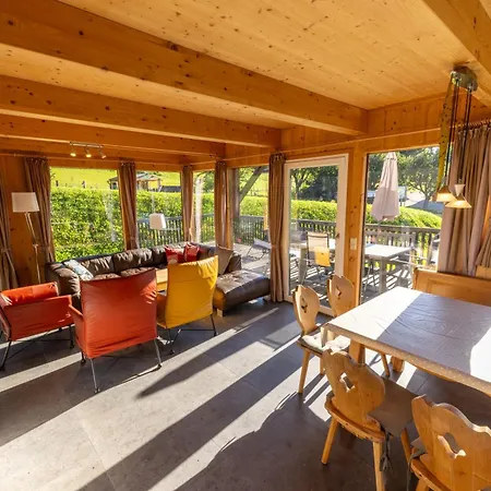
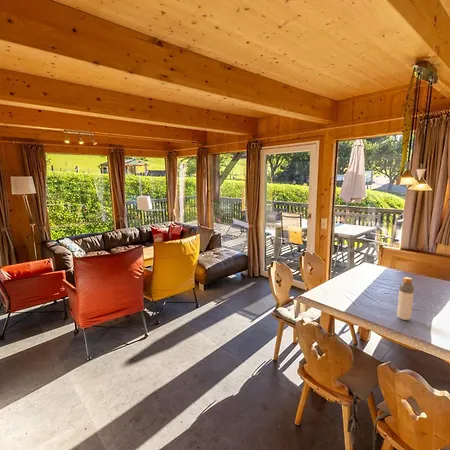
+ bottle (405, 298)
